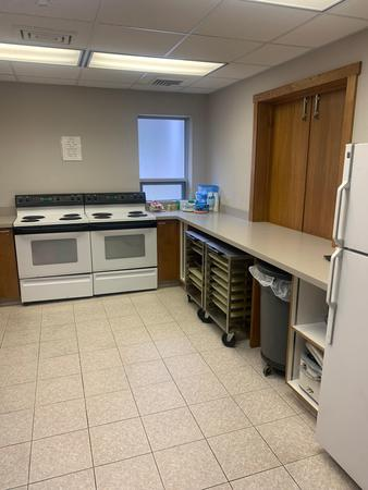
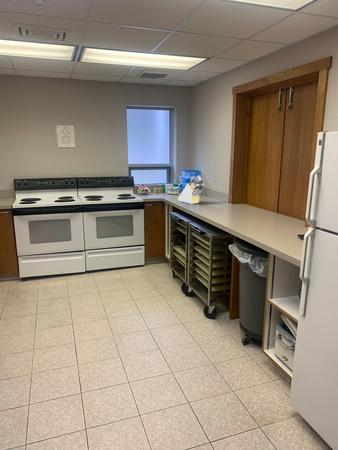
+ knife block (190, 189)
